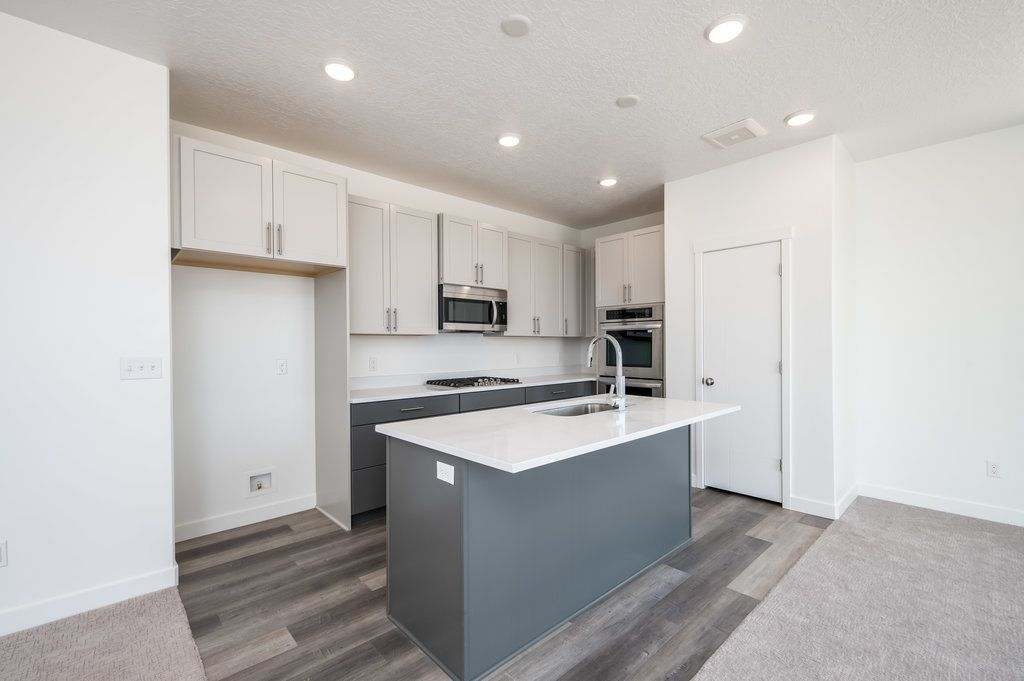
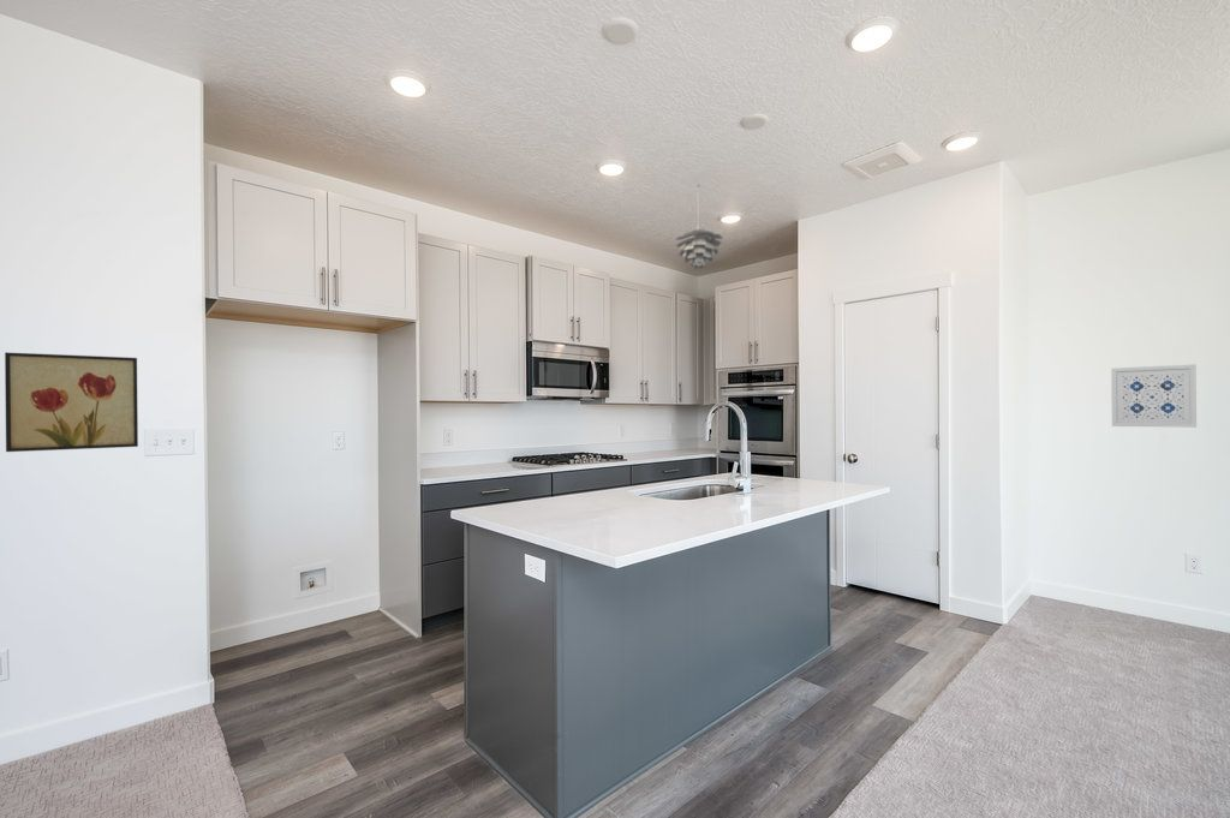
+ pendant light (698, 226)
+ wall art (74, 401)
+ wall art (1152, 396)
